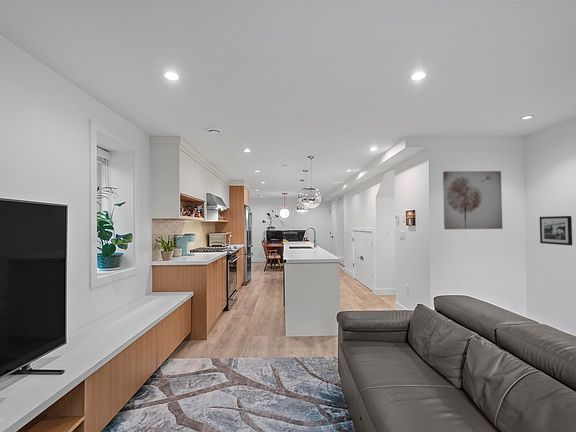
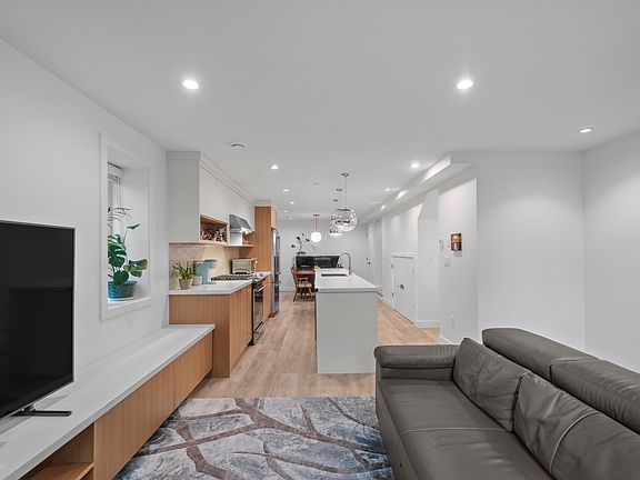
- wall art (472, 200)
- picture frame (555, 230)
